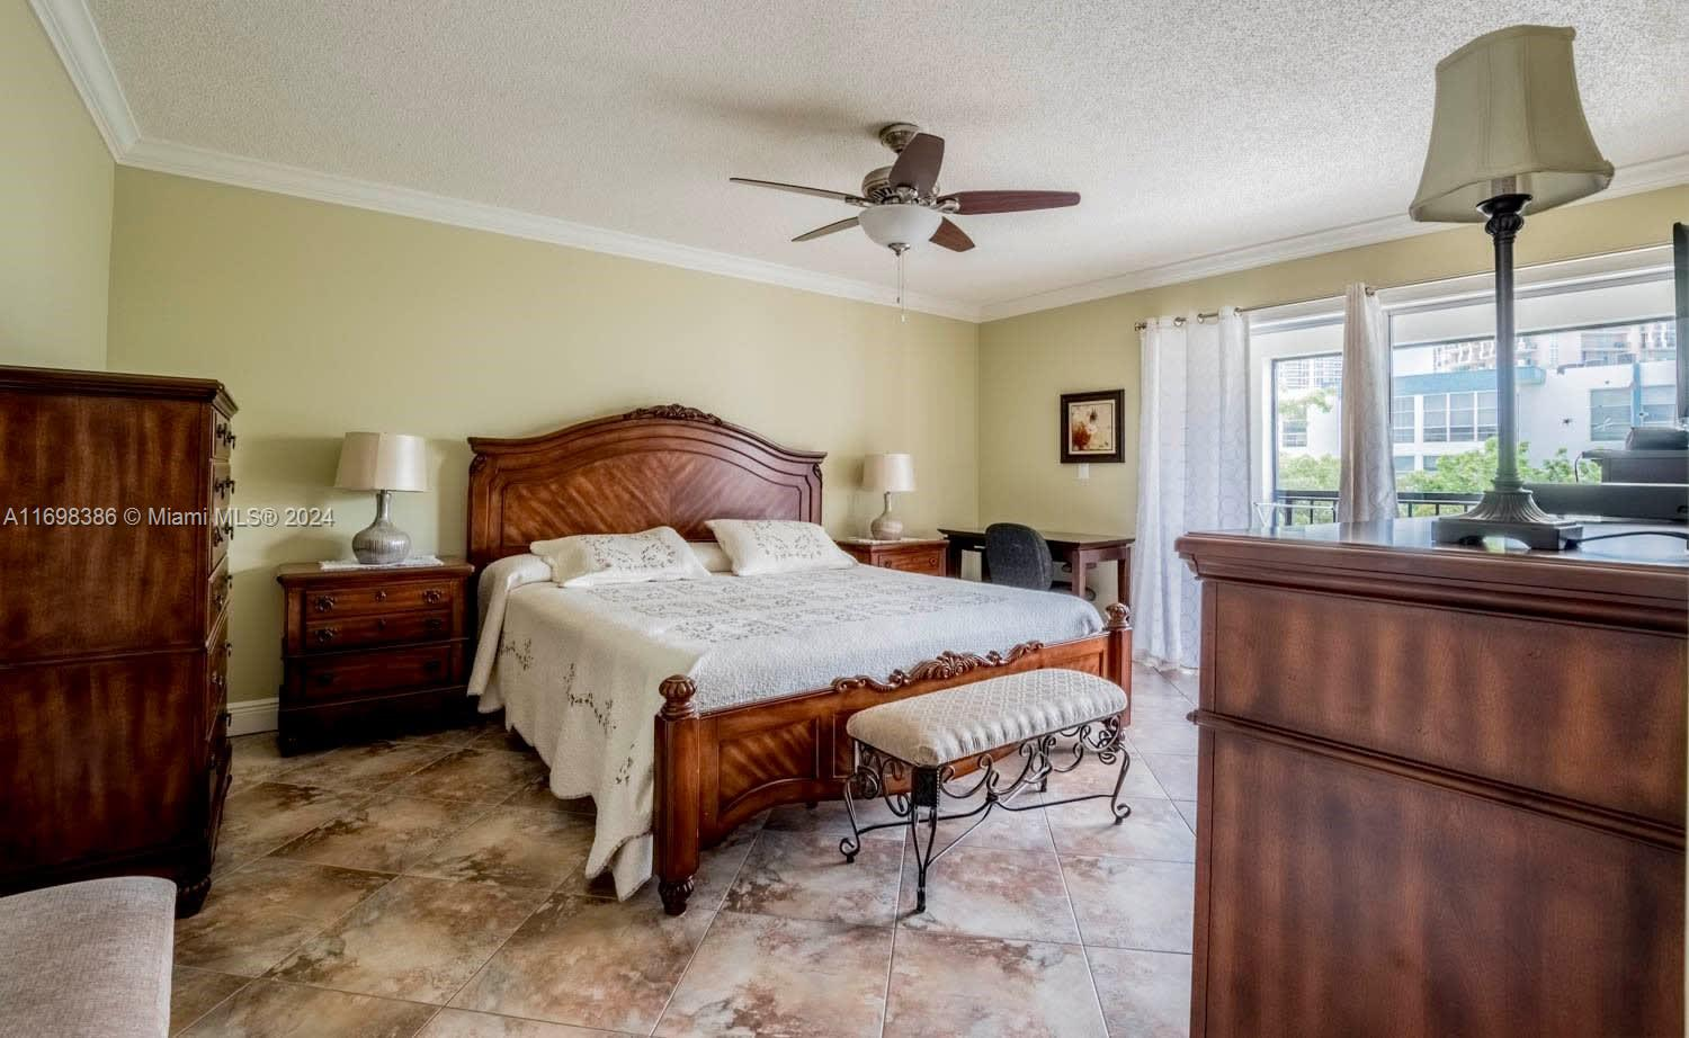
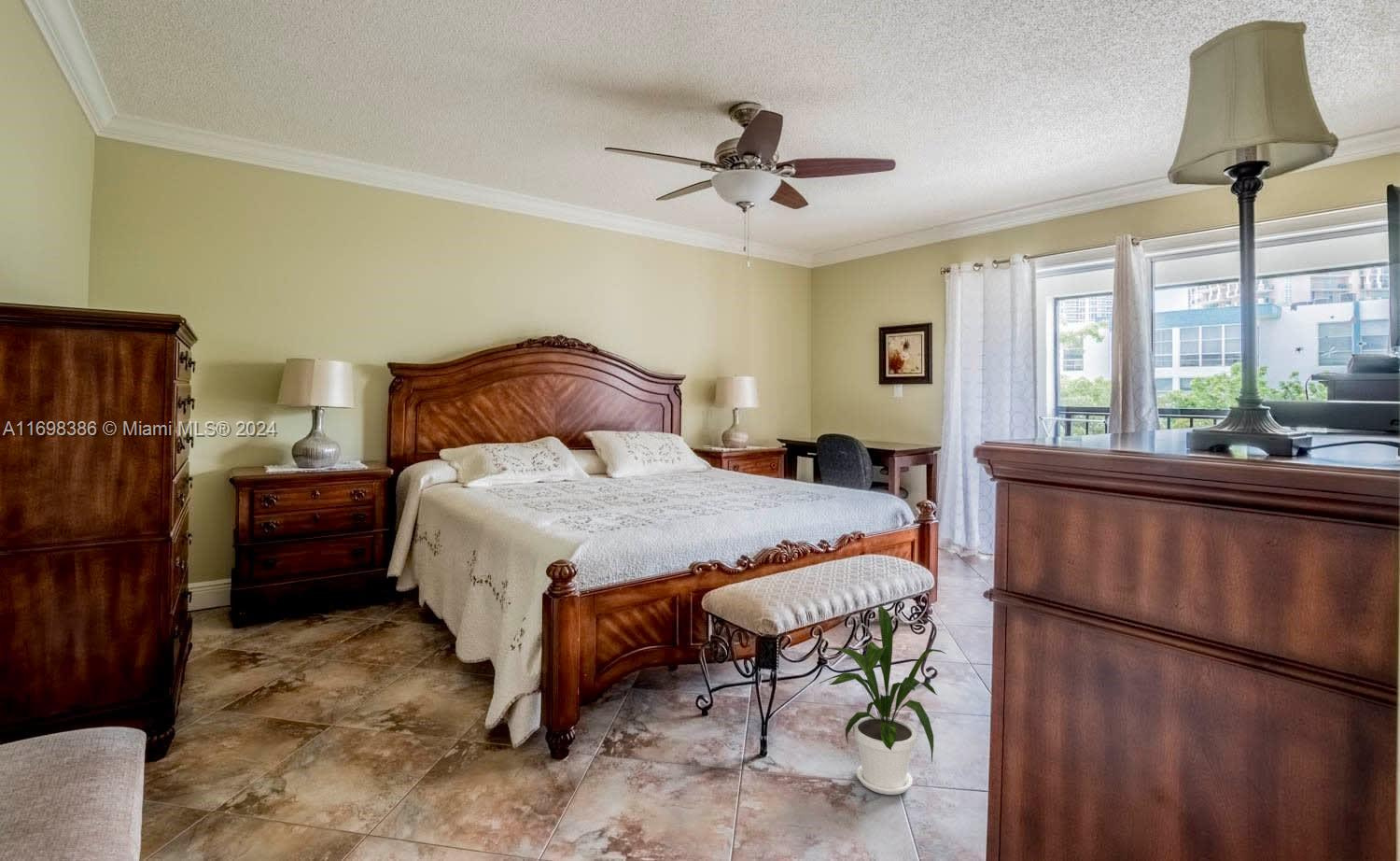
+ house plant (881, 699)
